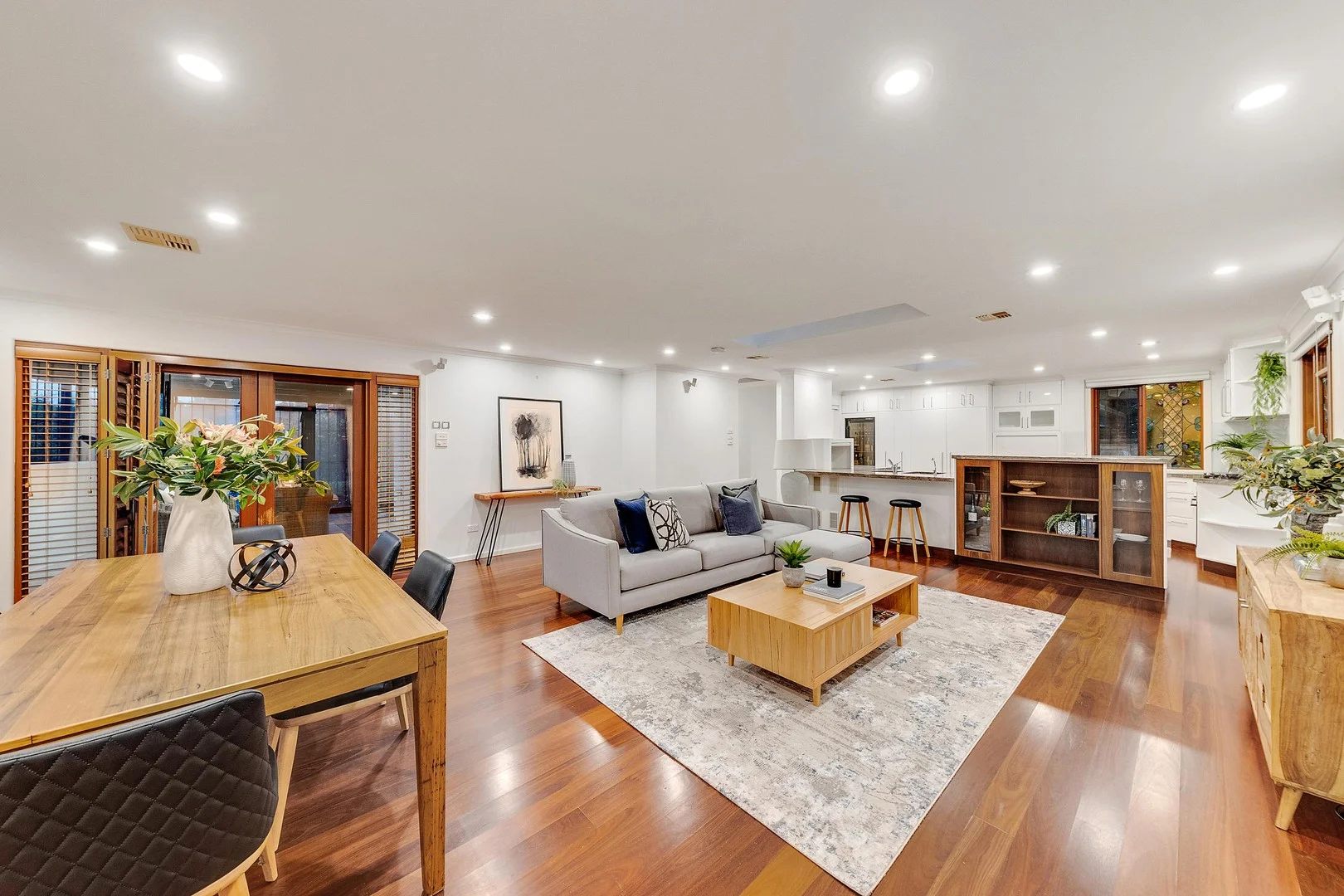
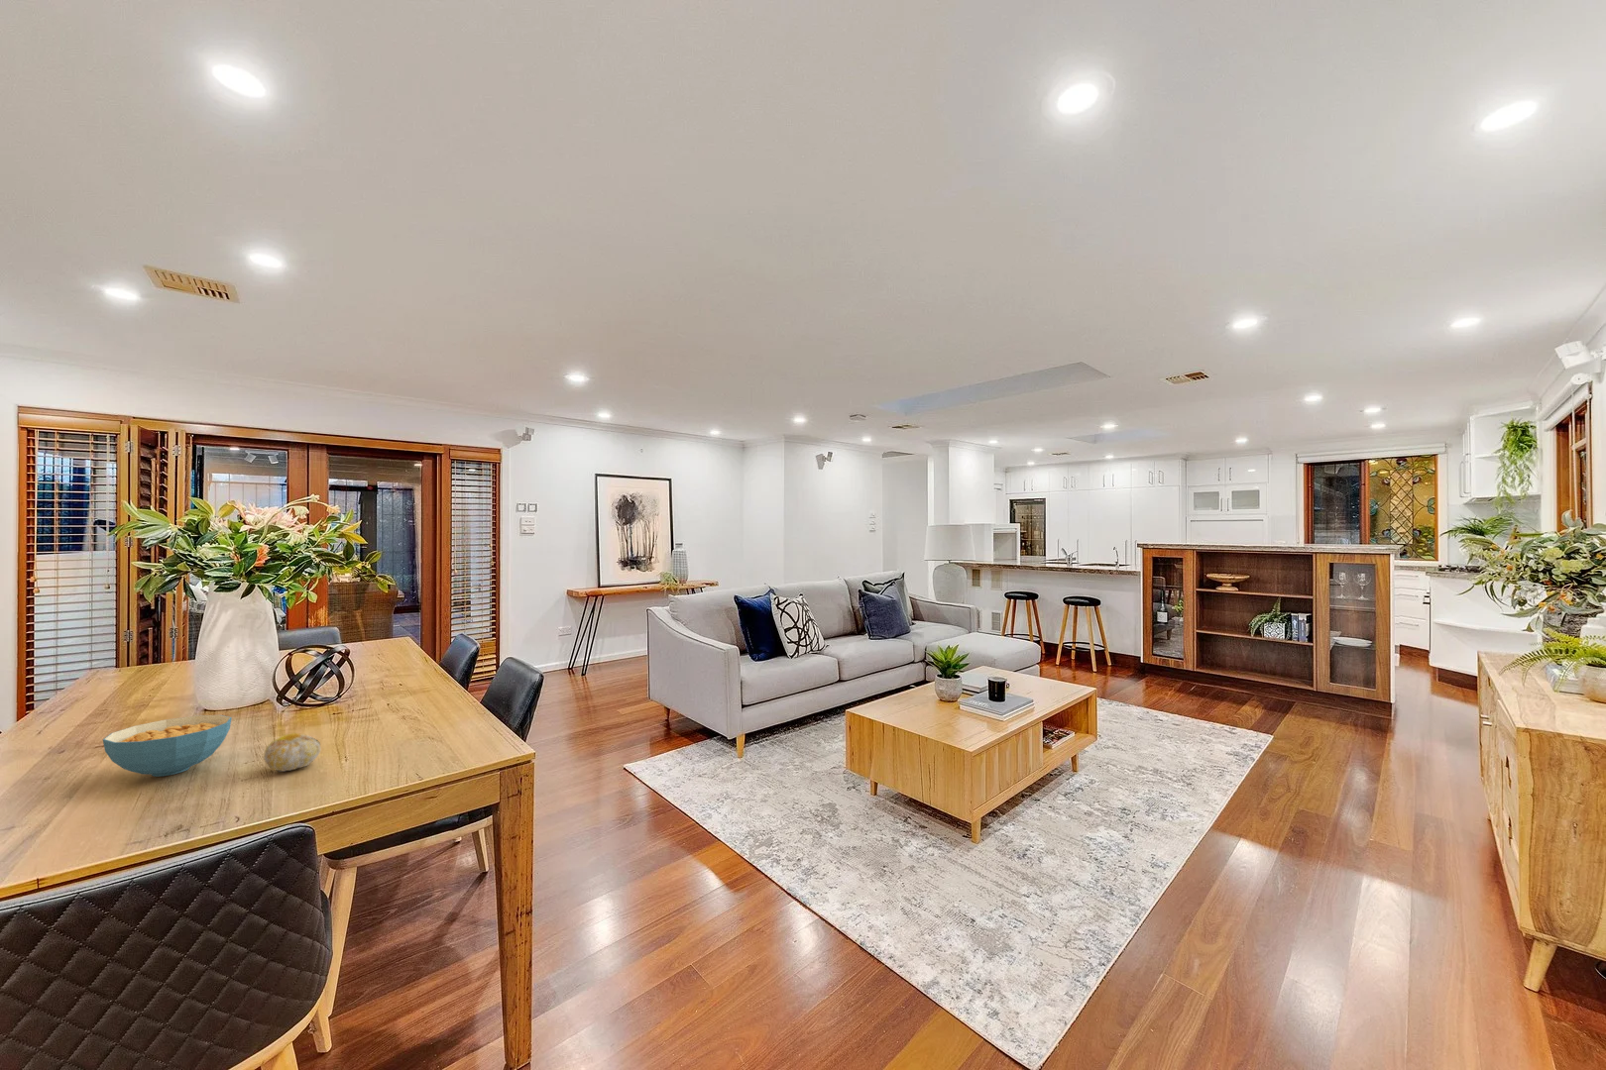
+ fruit (293, 751)
+ cereal bowl (171, 749)
